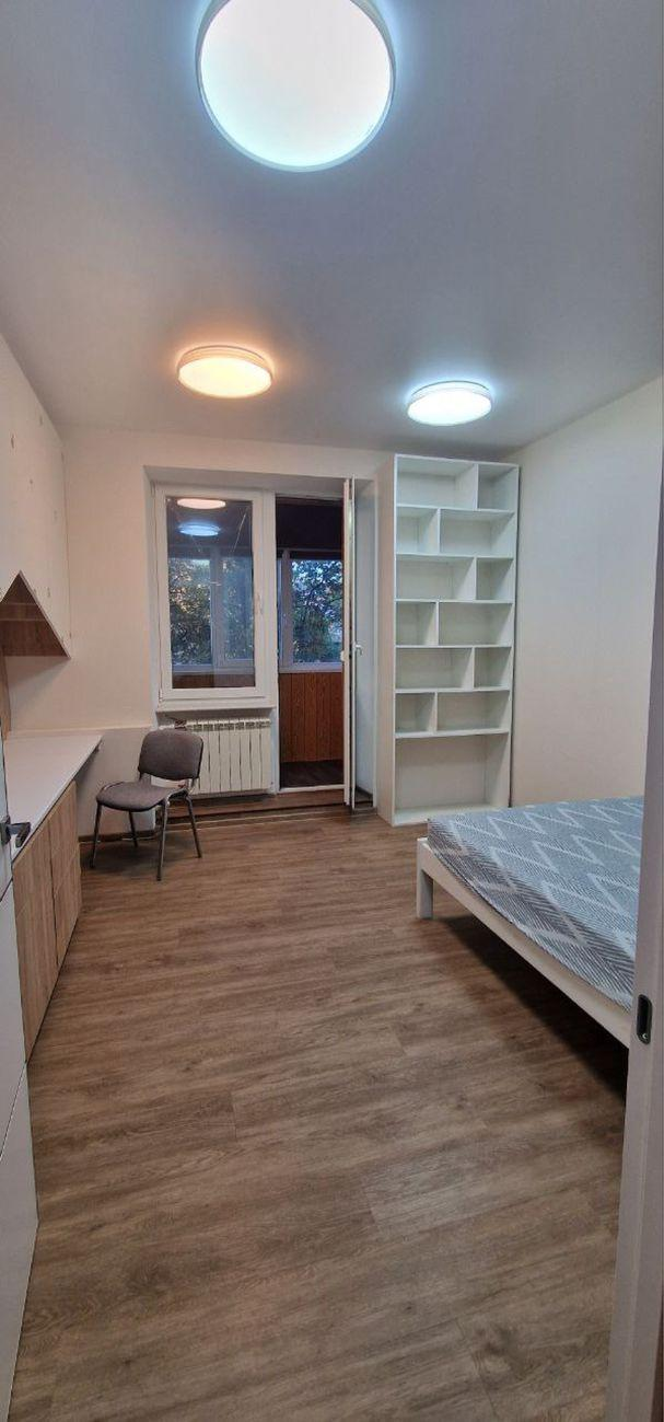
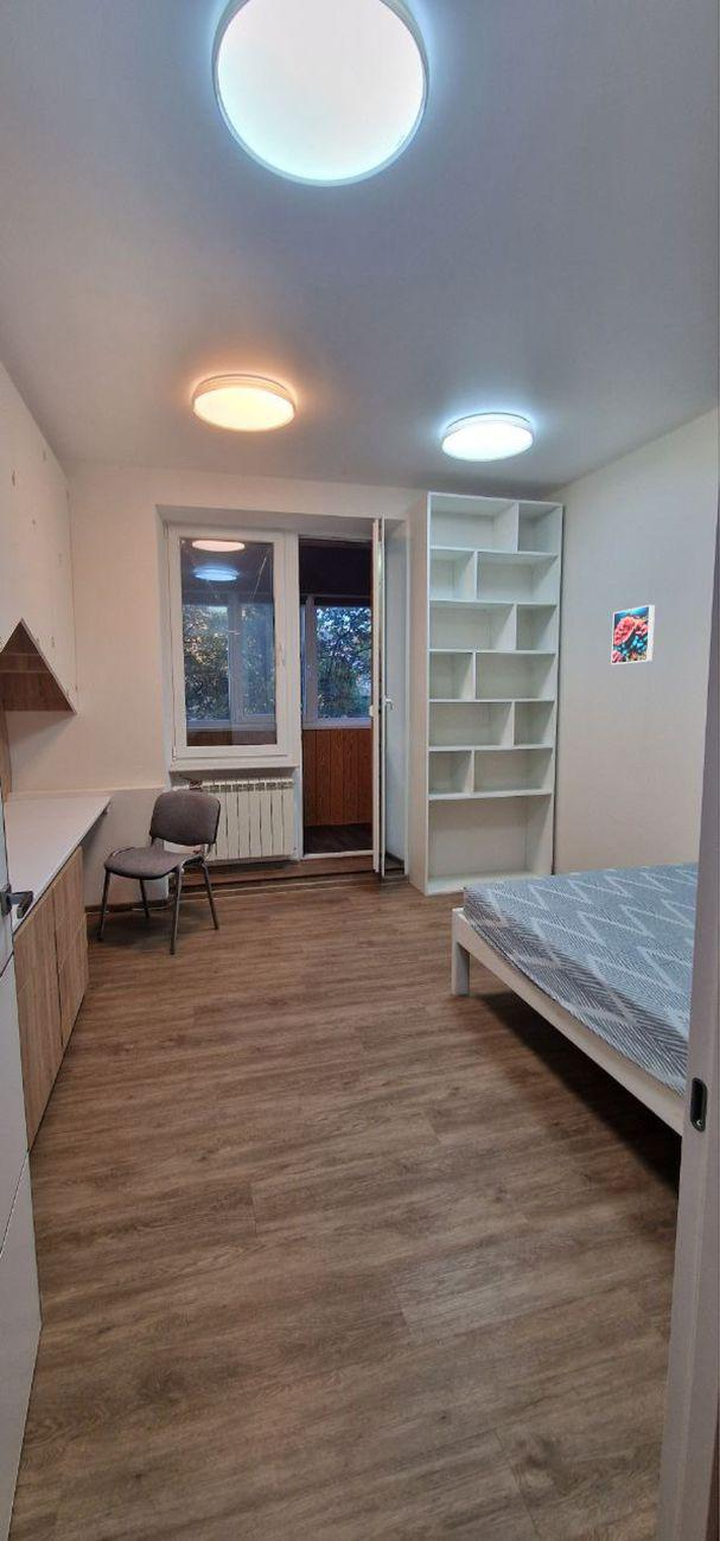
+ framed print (631, 636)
